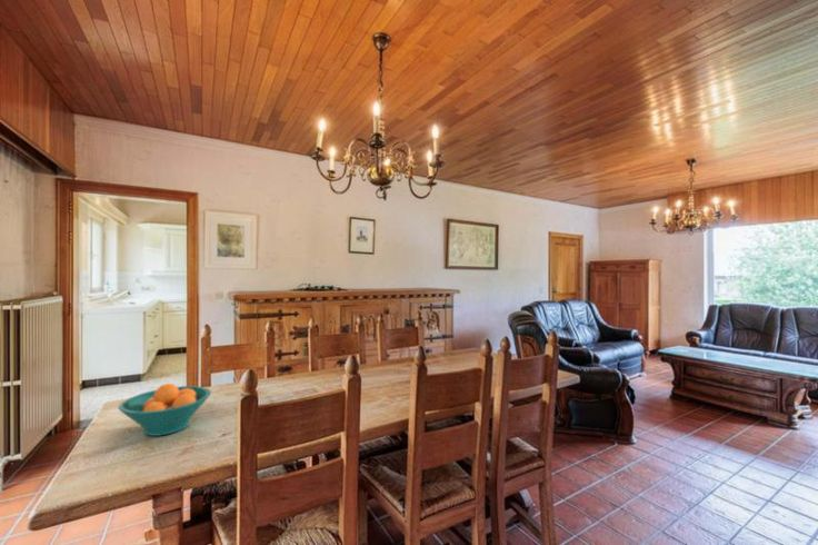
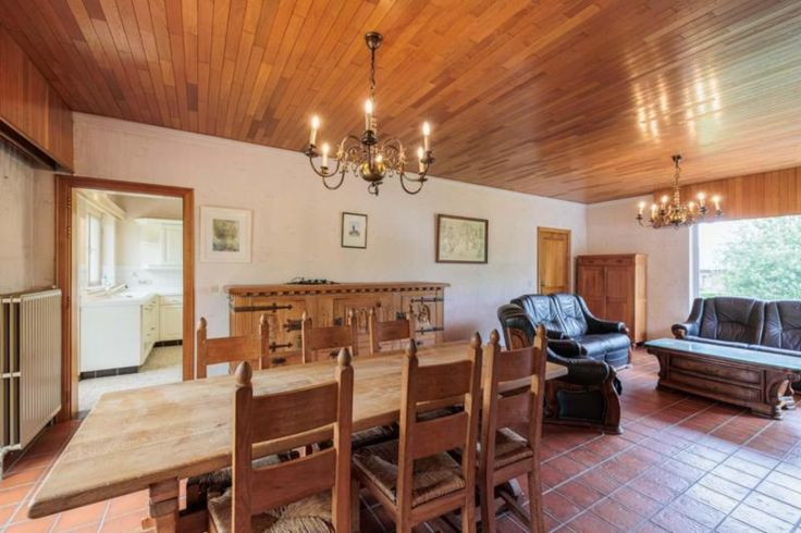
- fruit bowl (167, 406)
